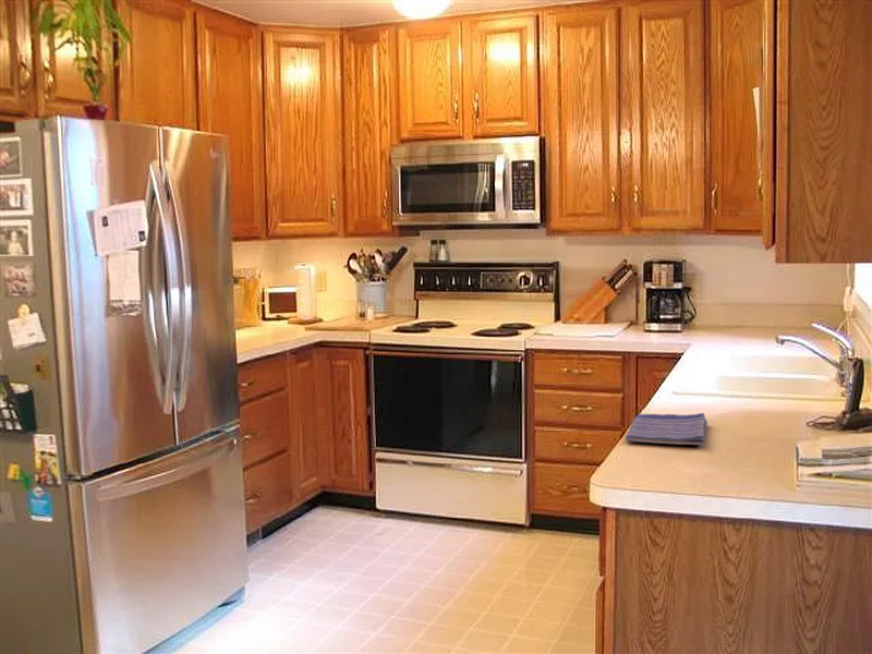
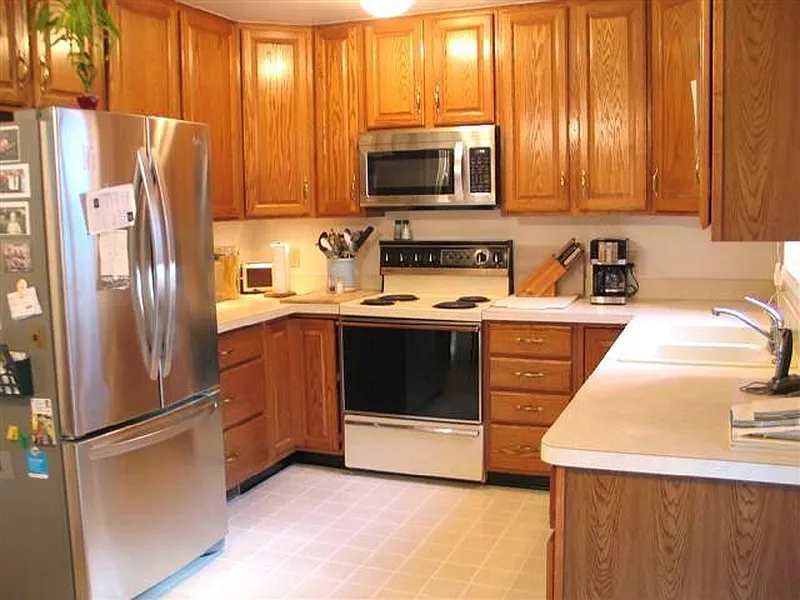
- dish towel (667, 426)
